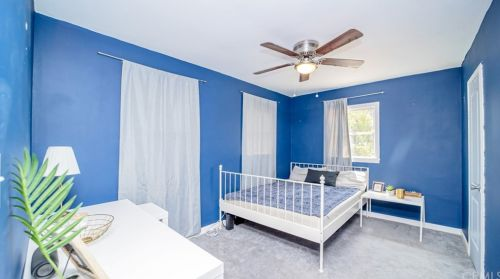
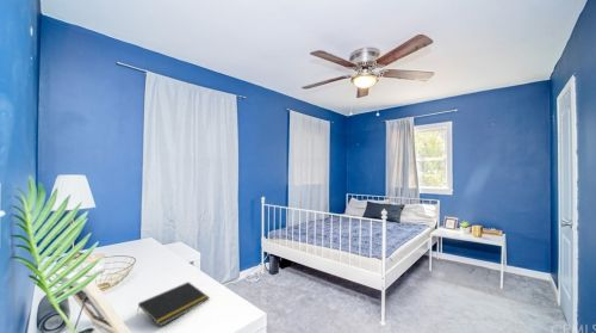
+ notepad (175, 301)
